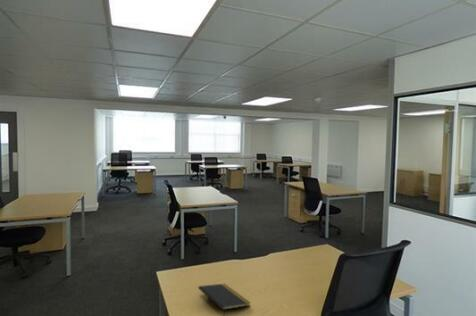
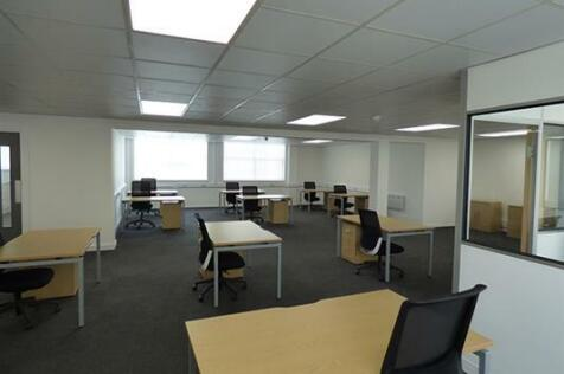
- notepad (223, 295)
